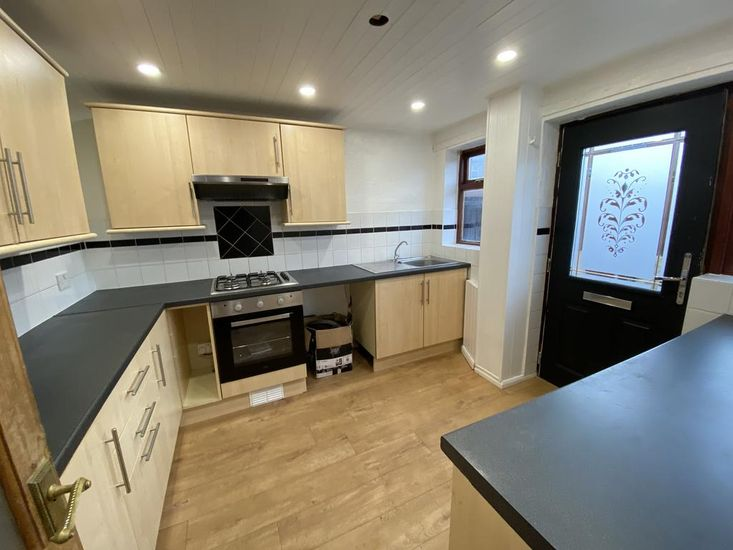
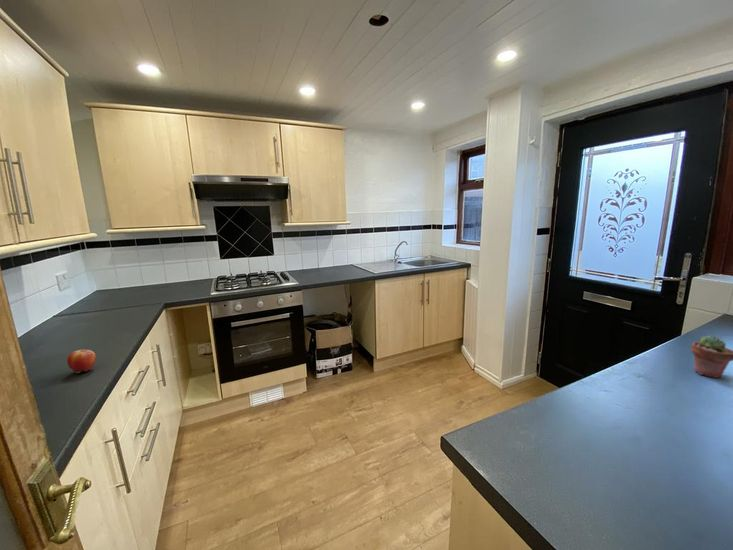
+ apple (82, 360)
+ potted succulent (711, 355)
